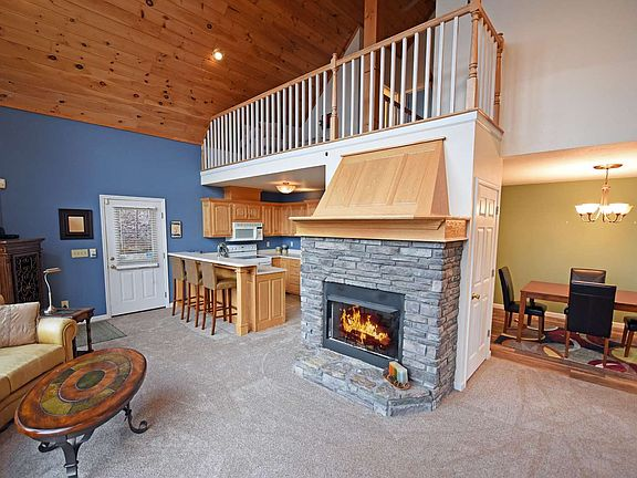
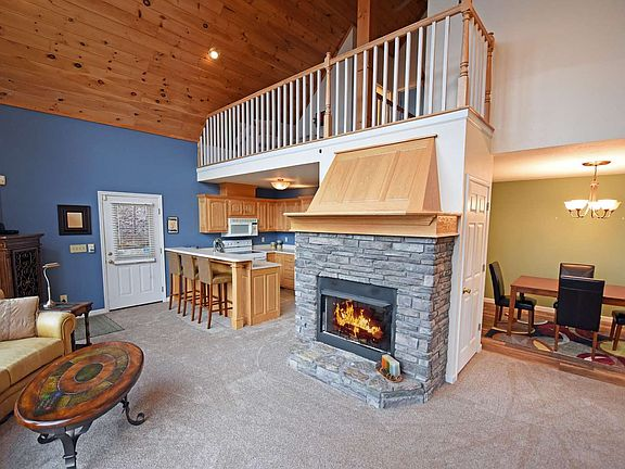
+ remote control (49, 402)
